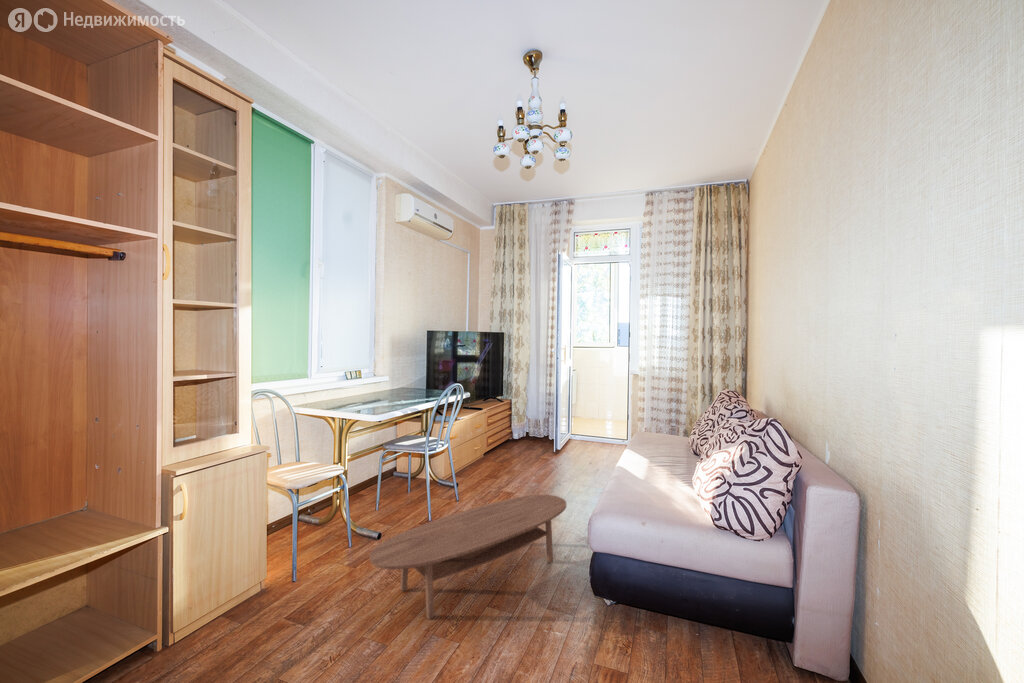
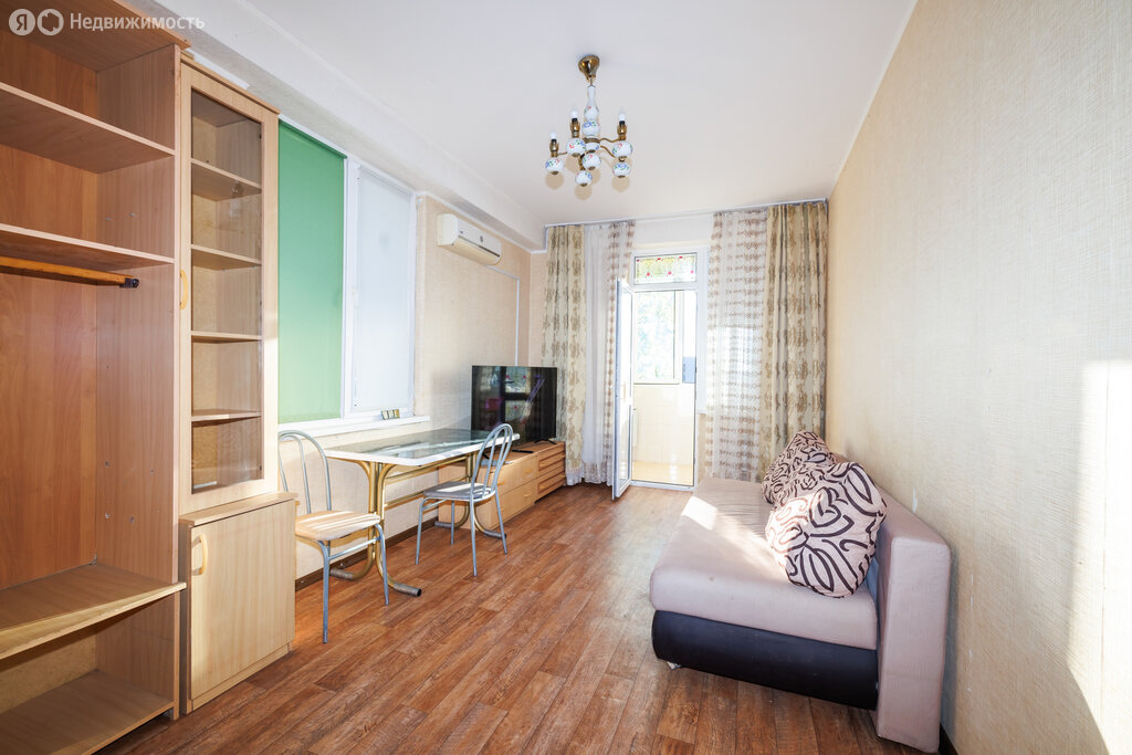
- coffee table (481, 549)
